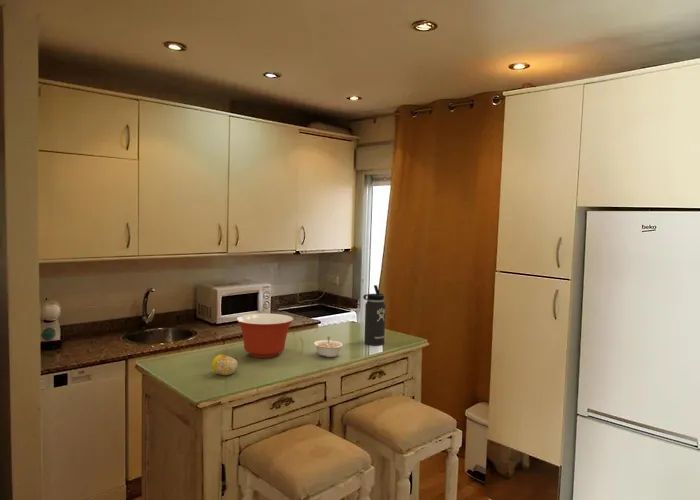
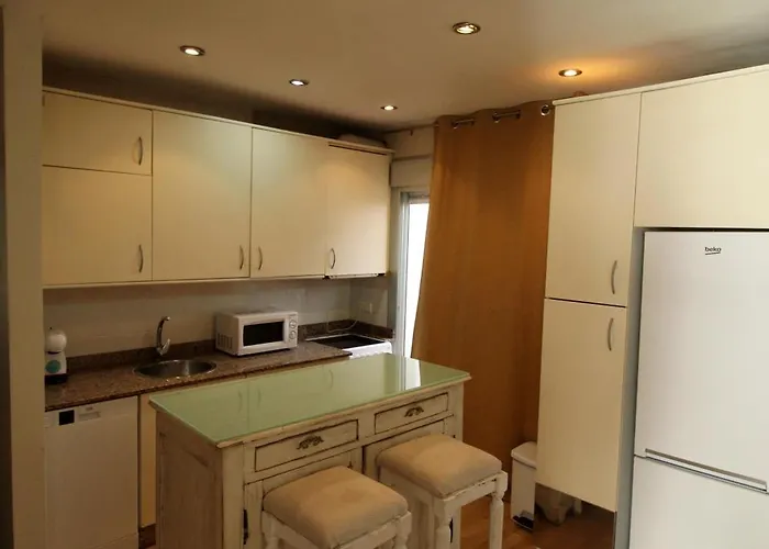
- mixing bowl (264, 336)
- thermos bottle (373, 314)
- fruit (224, 364)
- legume (327, 347)
